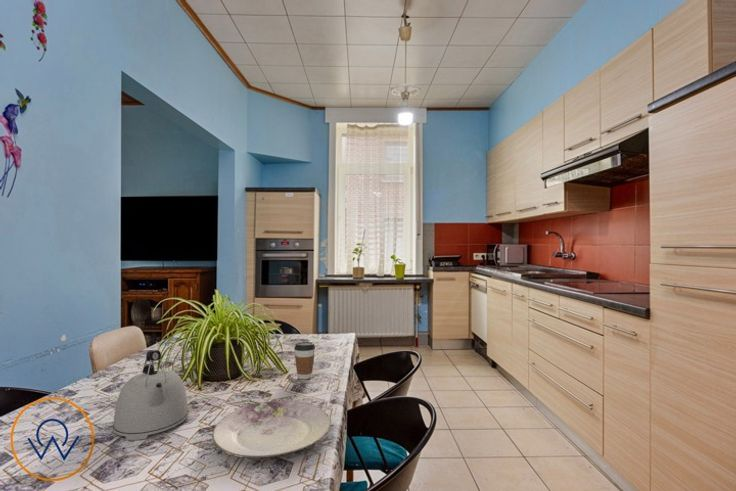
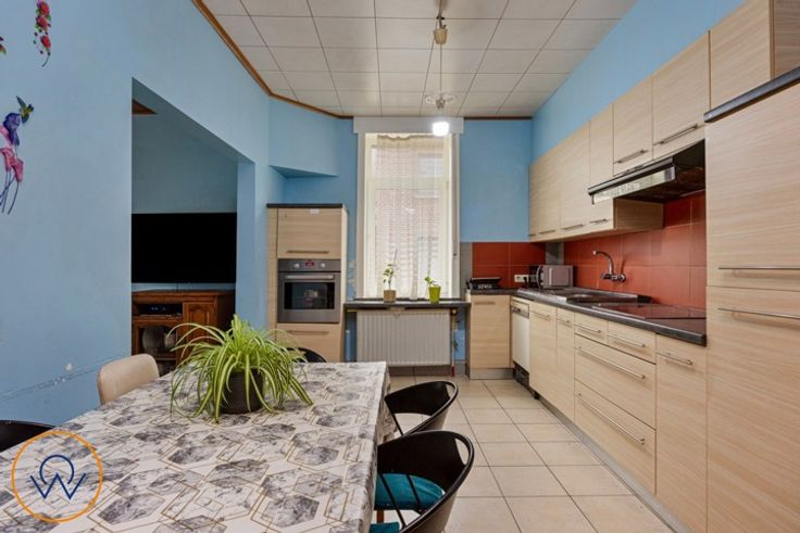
- coffee cup (304, 360)
- kettle (152, 386)
- plate (273, 430)
